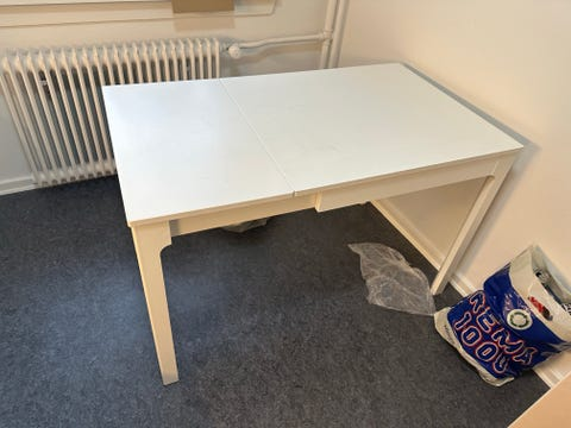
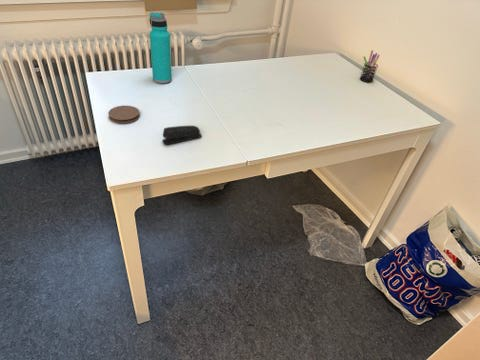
+ pen holder (368, 66)
+ water bottle (160, 48)
+ coaster (124, 114)
+ stapler (182, 132)
